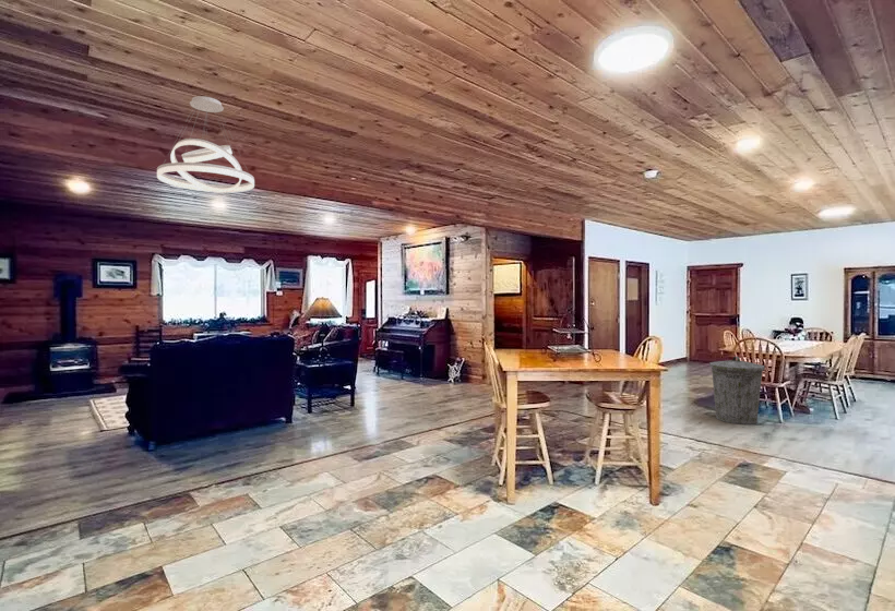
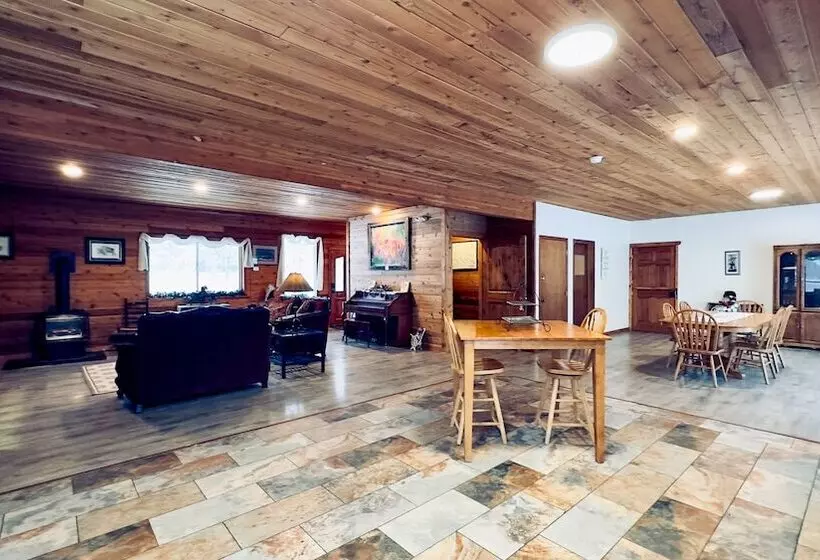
- trash can (736, 387)
- pendant light (206, 144)
